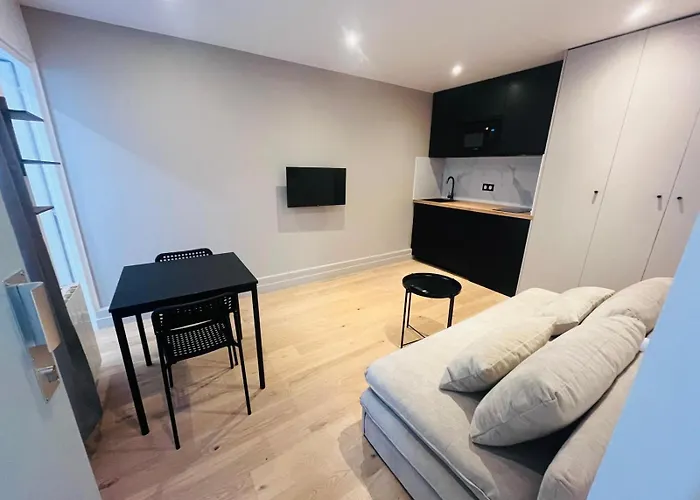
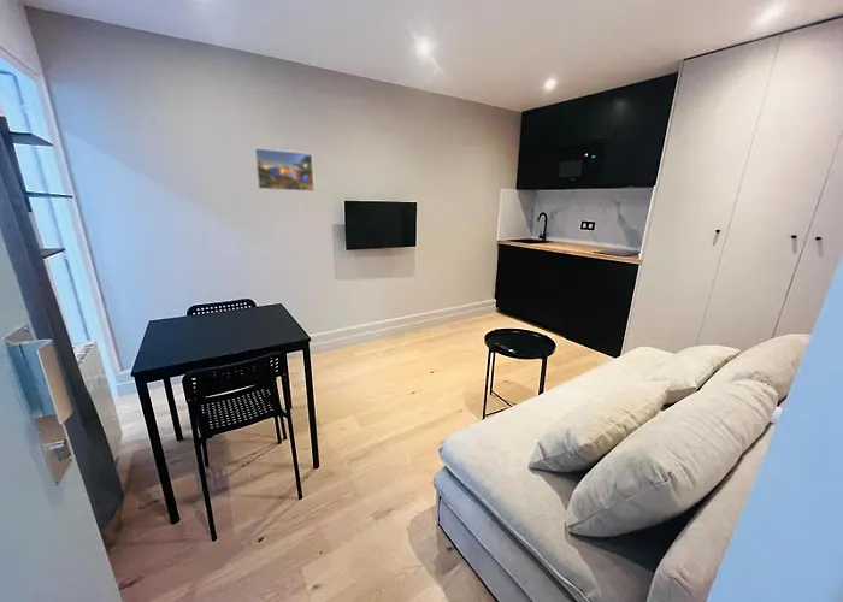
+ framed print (285, 170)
